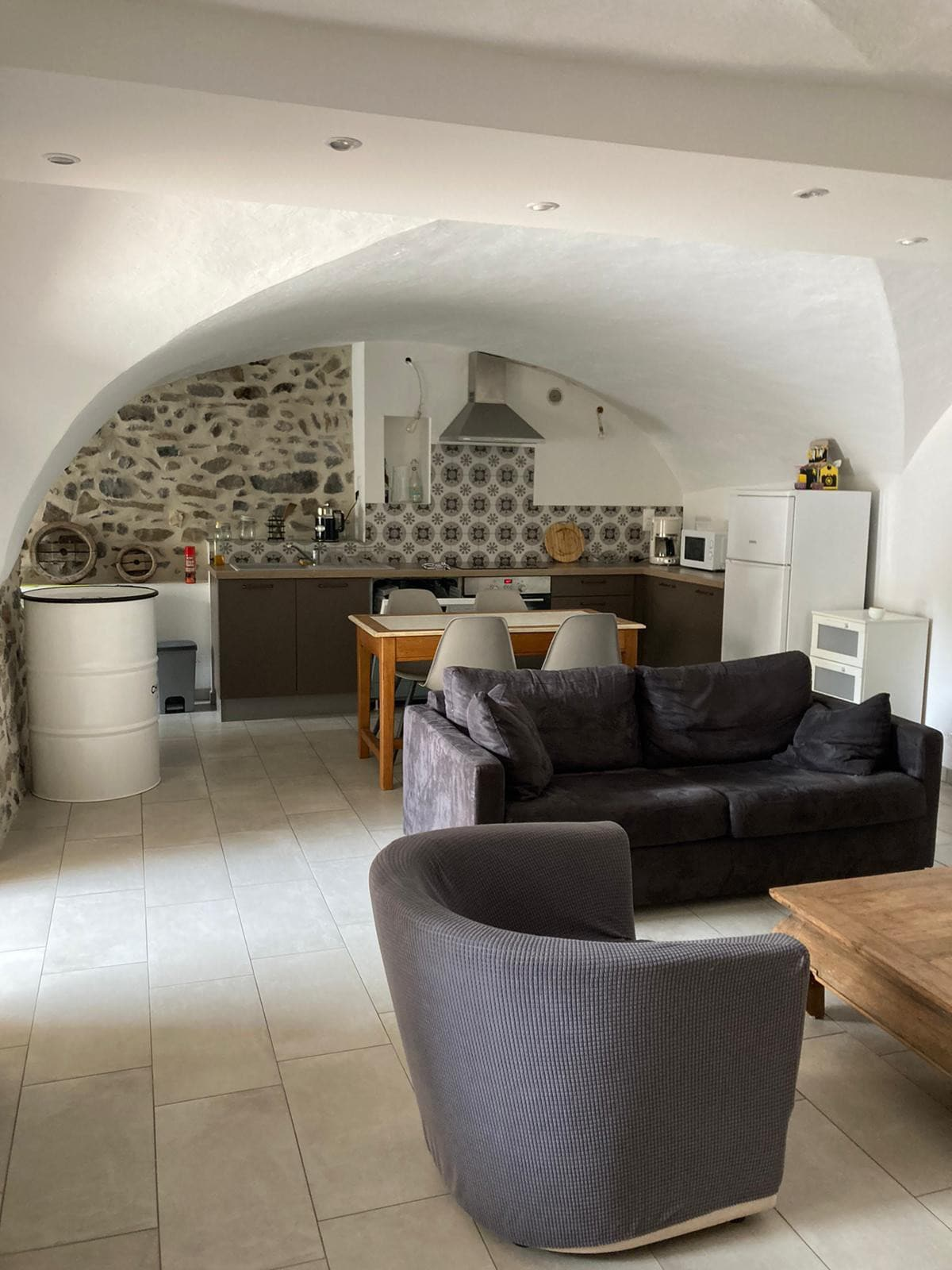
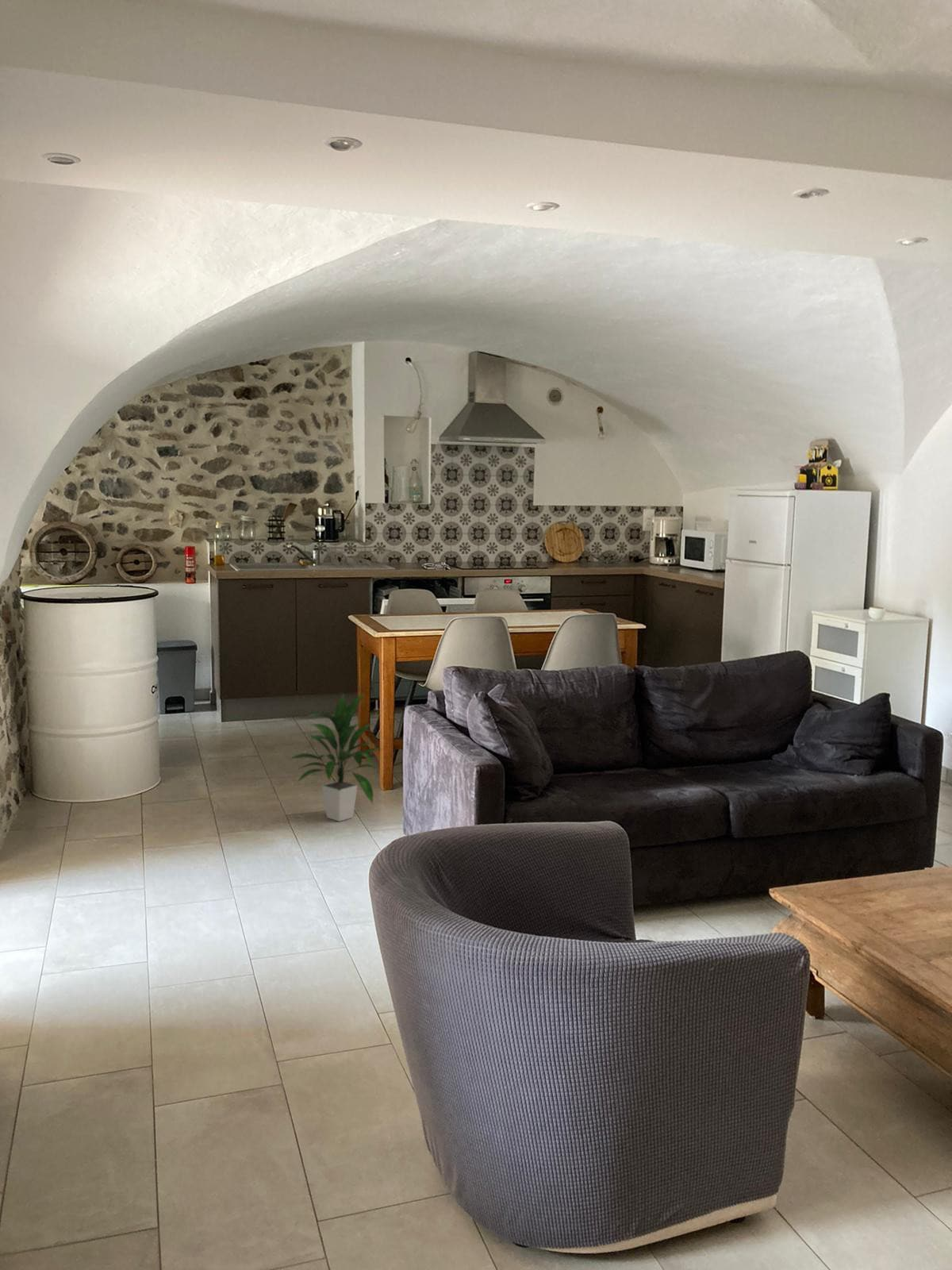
+ indoor plant (340, 757)
